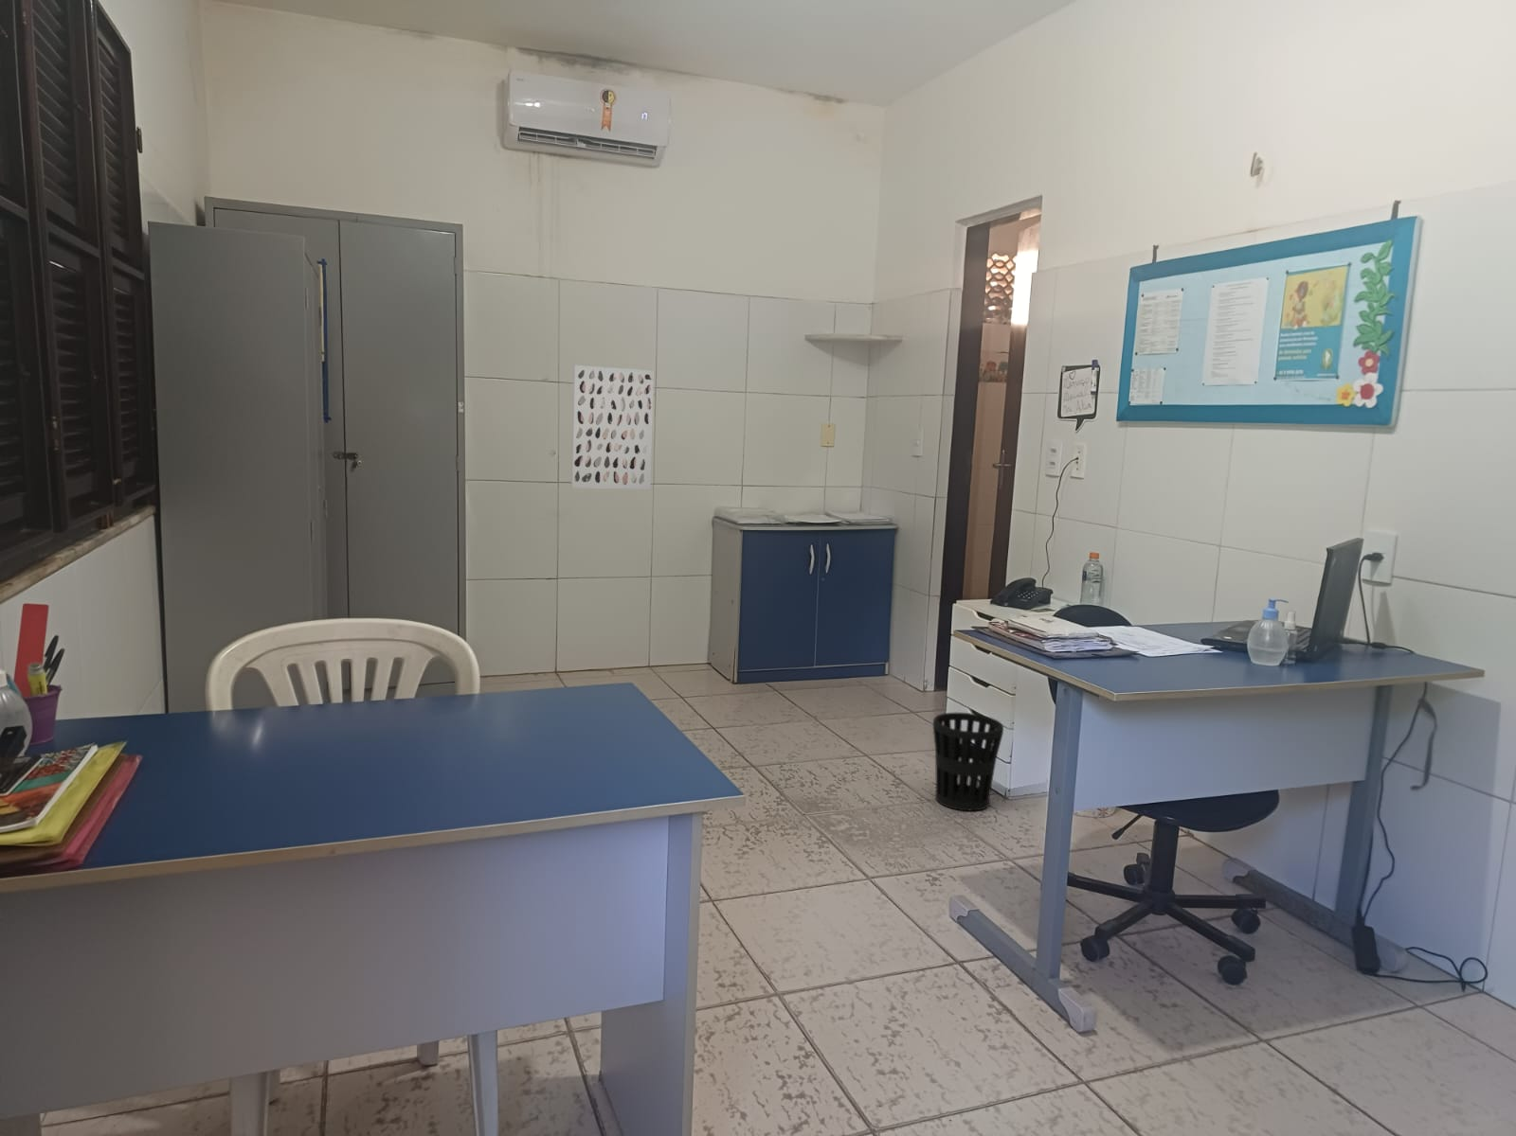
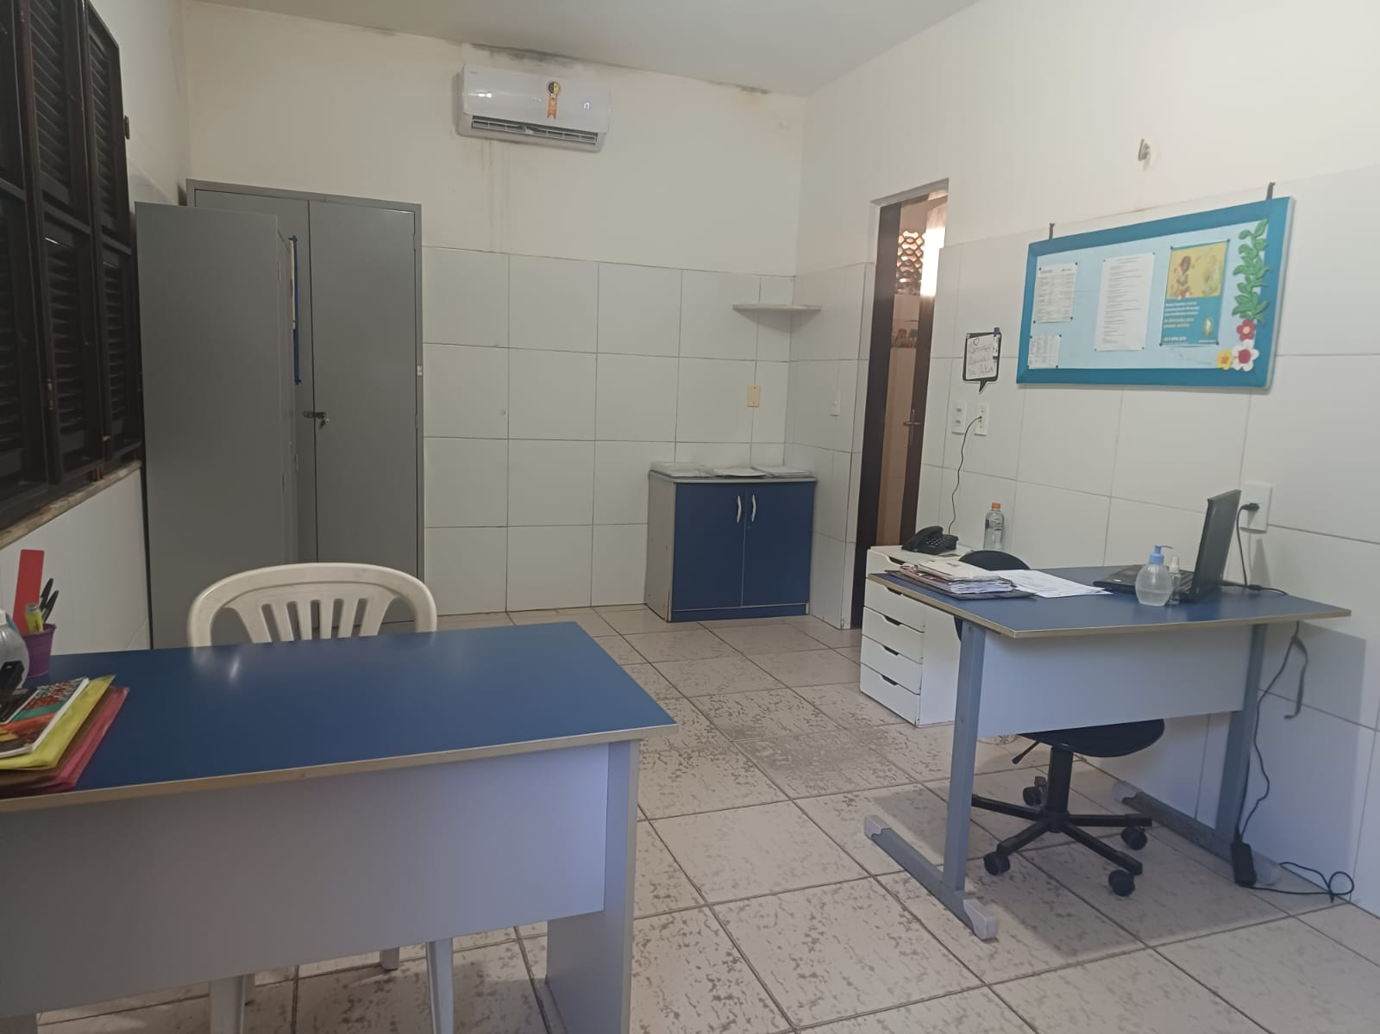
- wall art (612, 428)
- wastebasket (965, 761)
